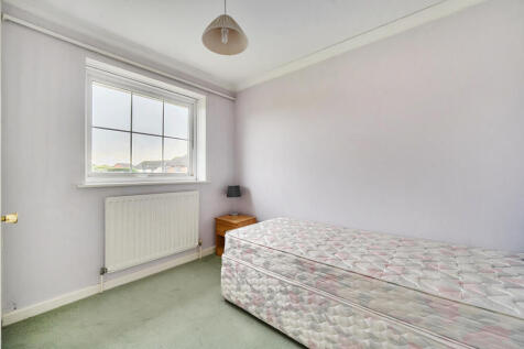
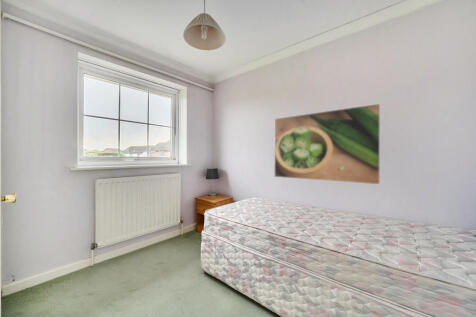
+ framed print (319, 146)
